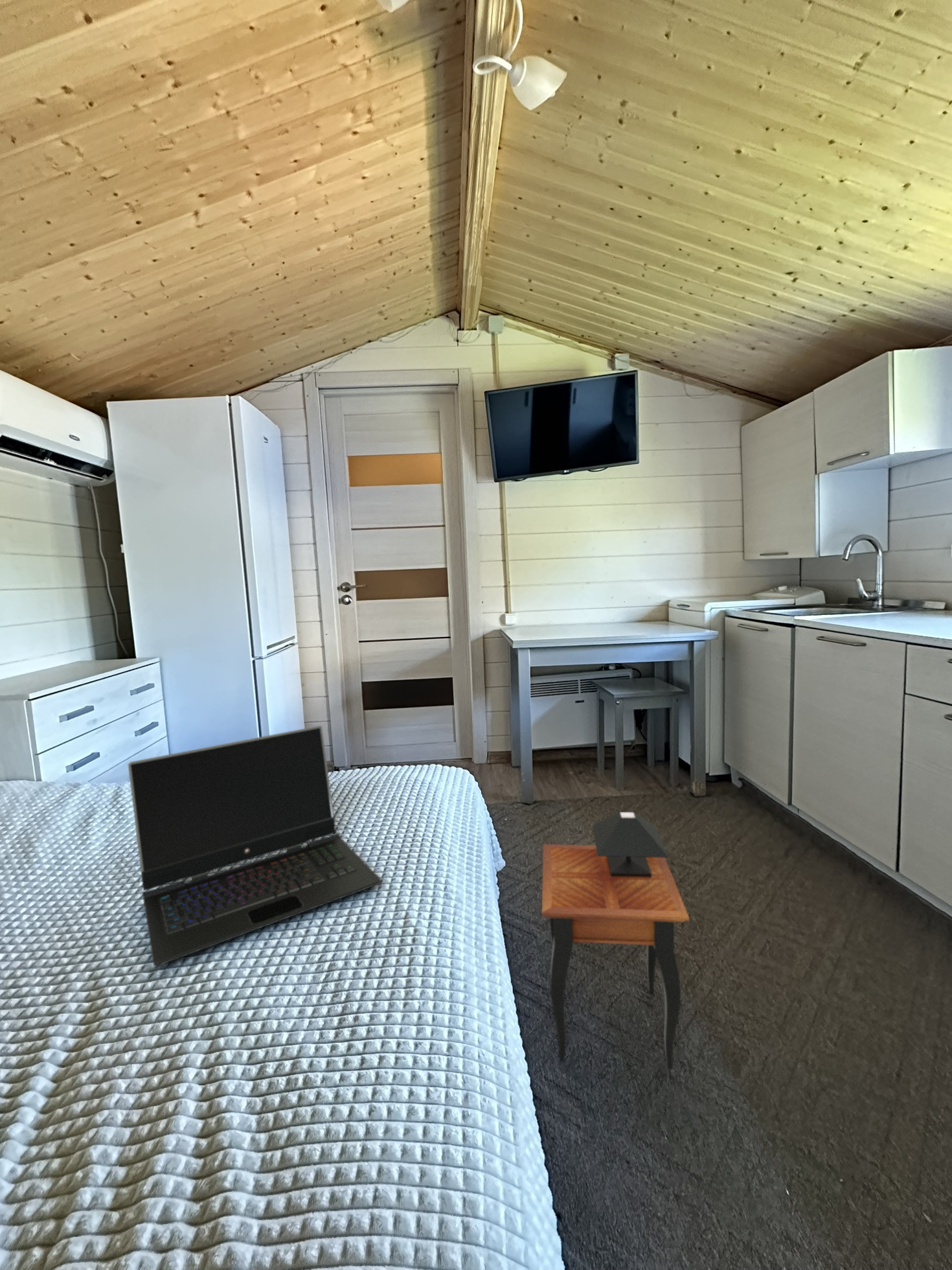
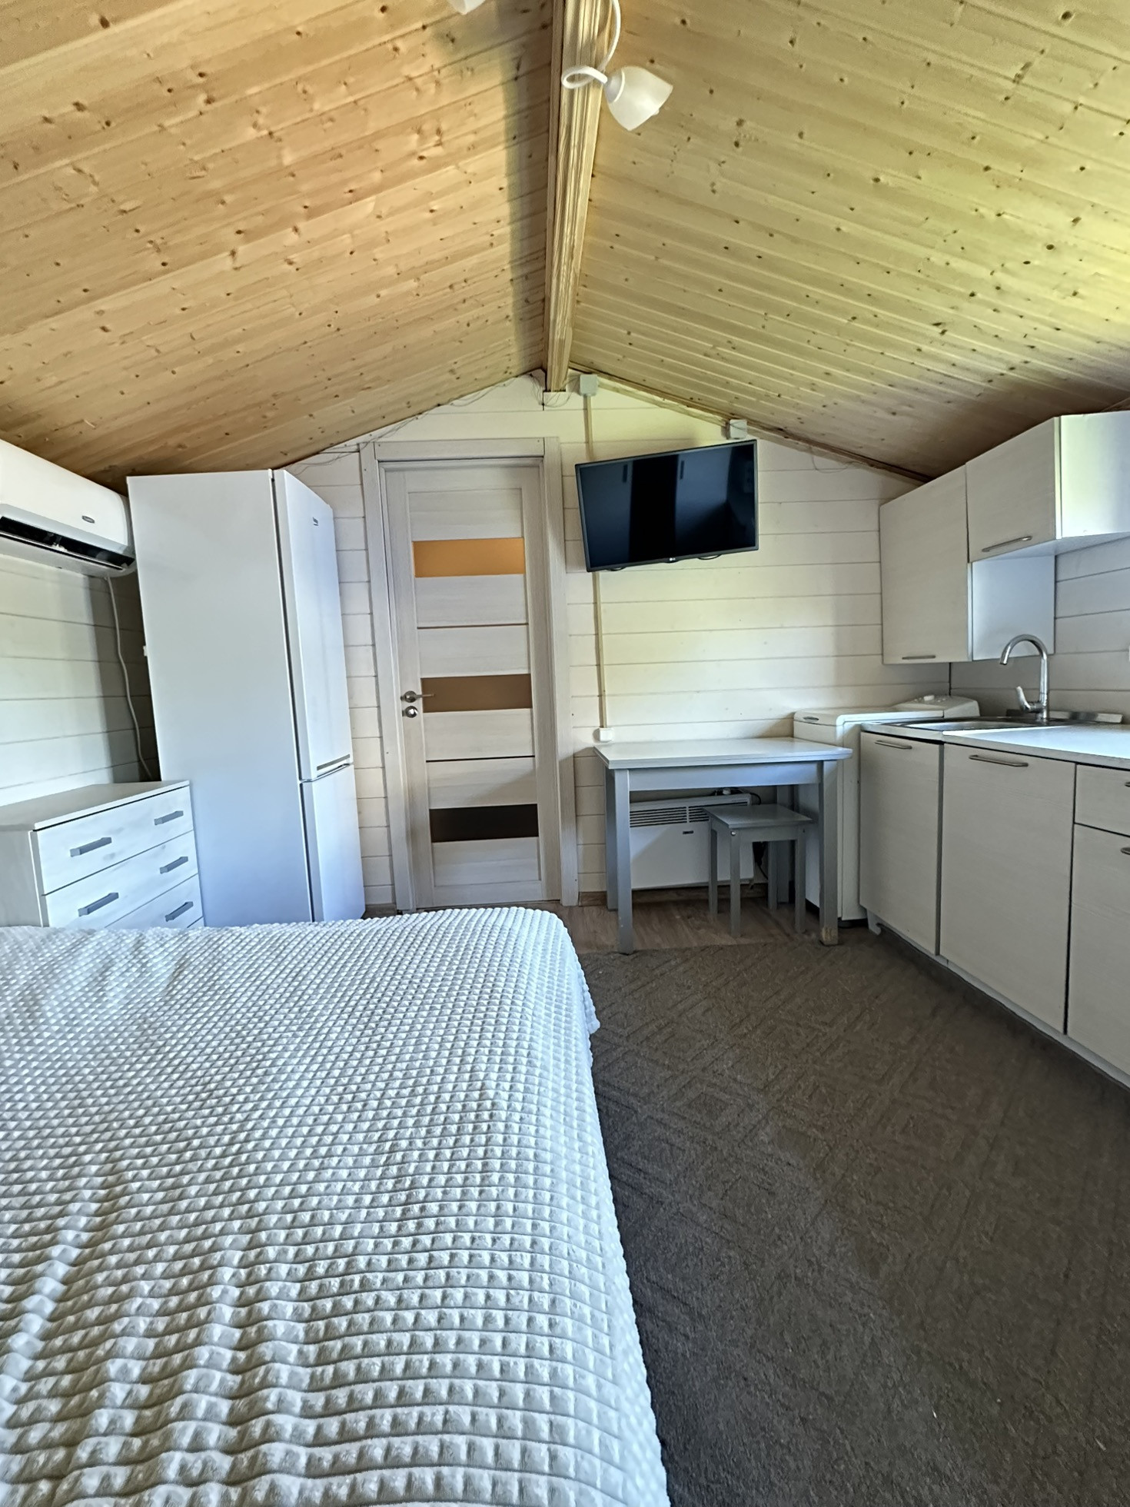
- side table (607, 925)
- laptop computer (254, 826)
